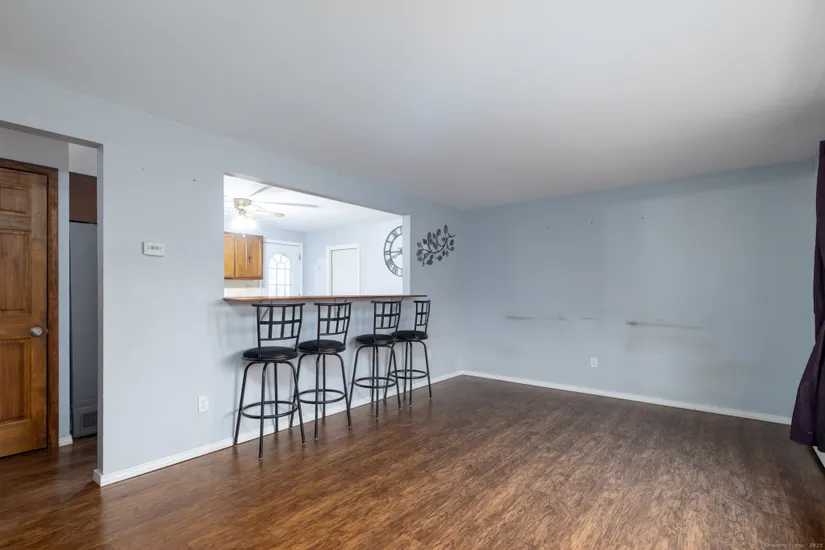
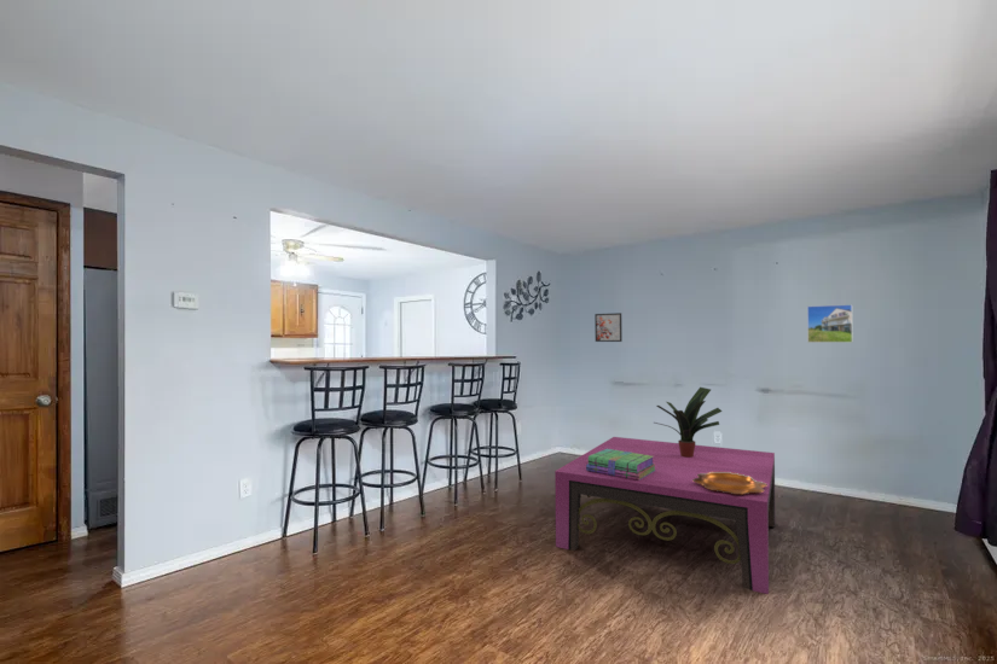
+ stack of books (620, 462)
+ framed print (608, 327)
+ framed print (829, 324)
+ potted plant (690, 423)
+ coffee table (672, 497)
+ decorative bowl (729, 480)
